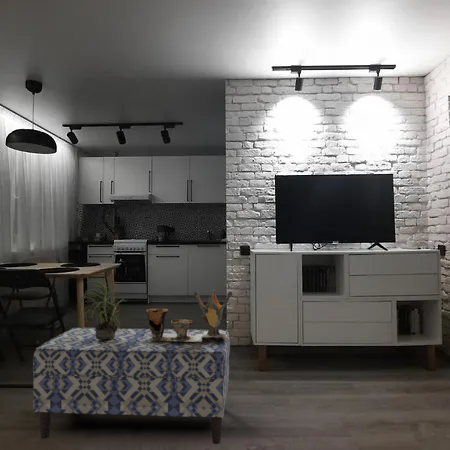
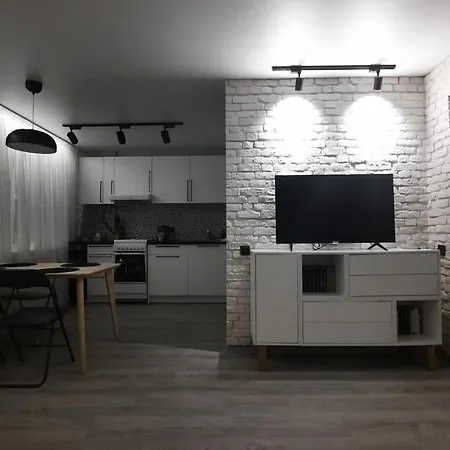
- pottery (187, 320)
- bench (139, 380)
- potted plant (101, 307)
